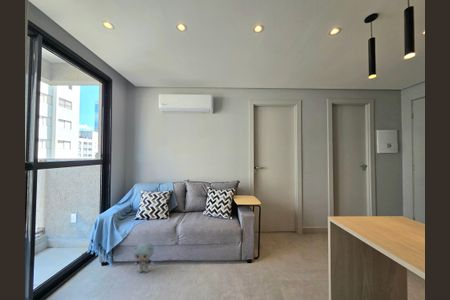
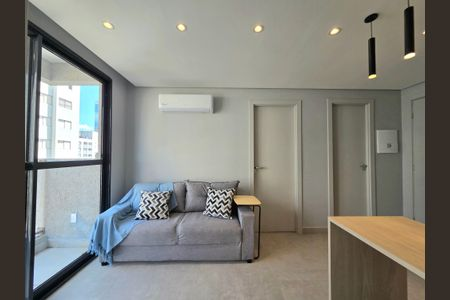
- plush toy (143, 257)
